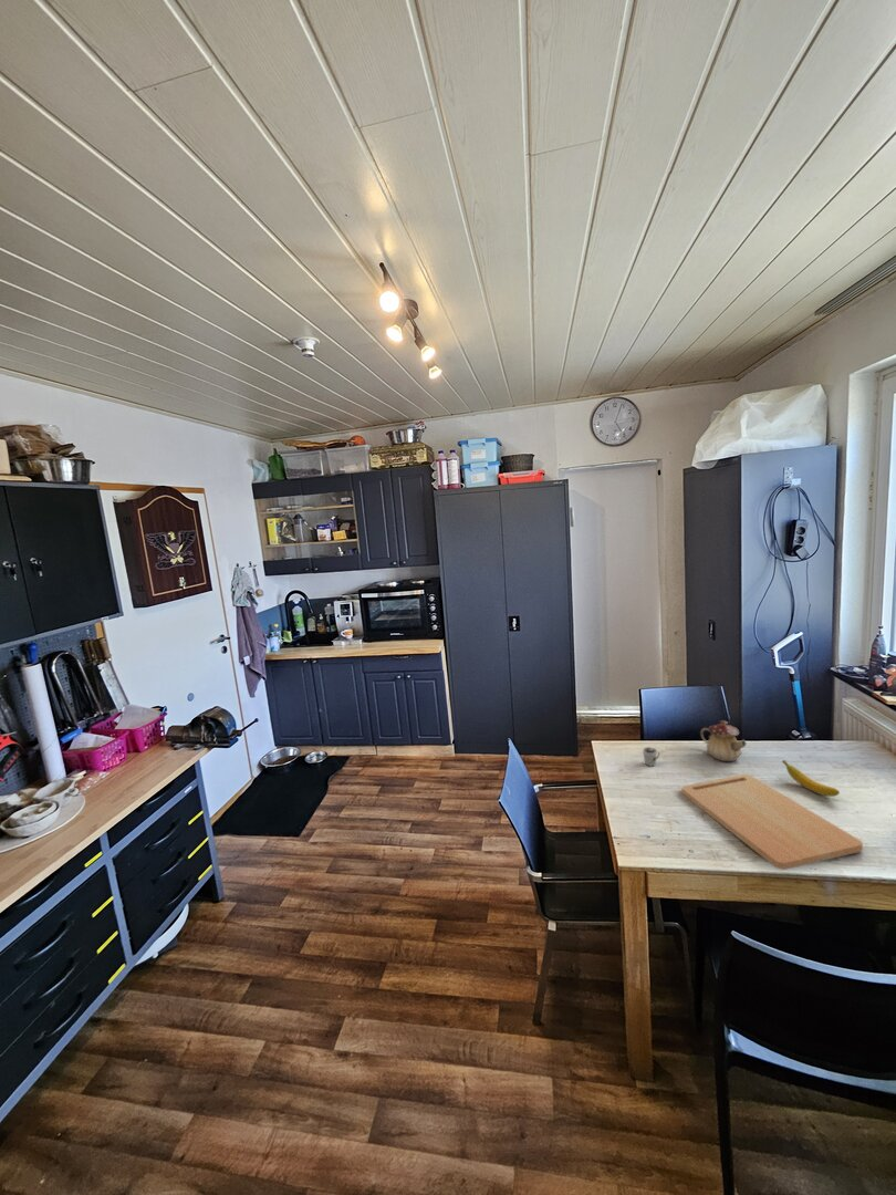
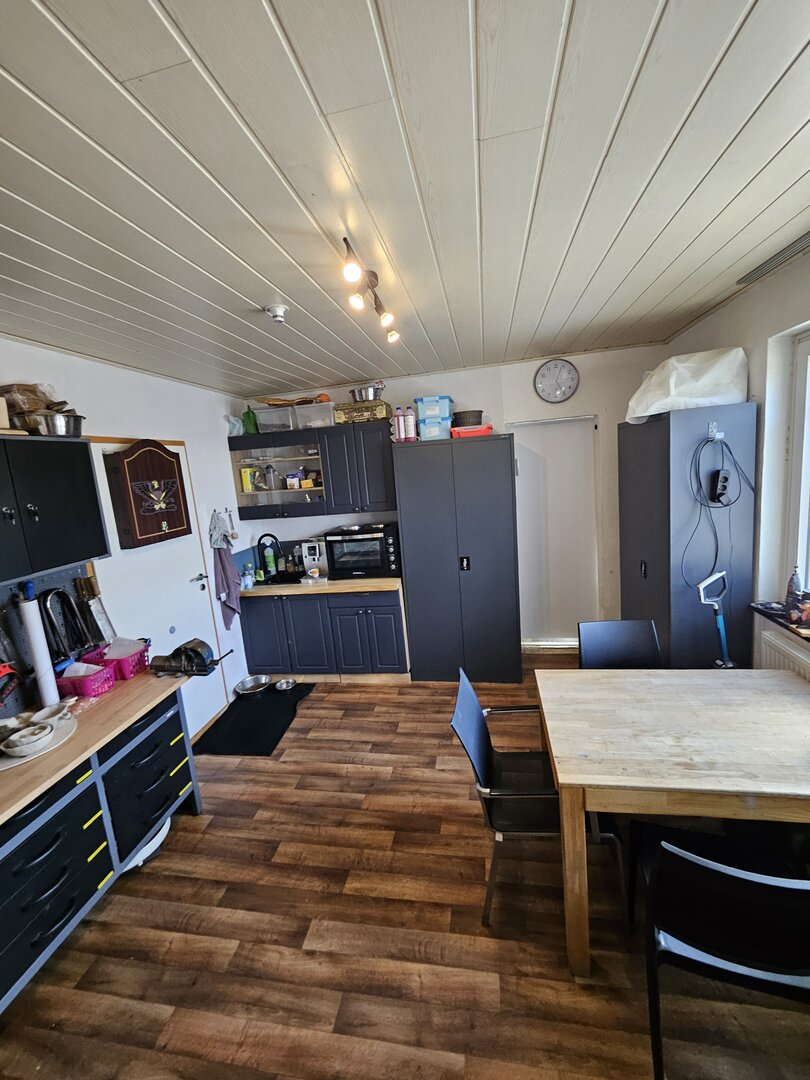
- cup (652, 751)
- banana (809, 779)
- teapot (721, 737)
- cutting board (761, 814)
